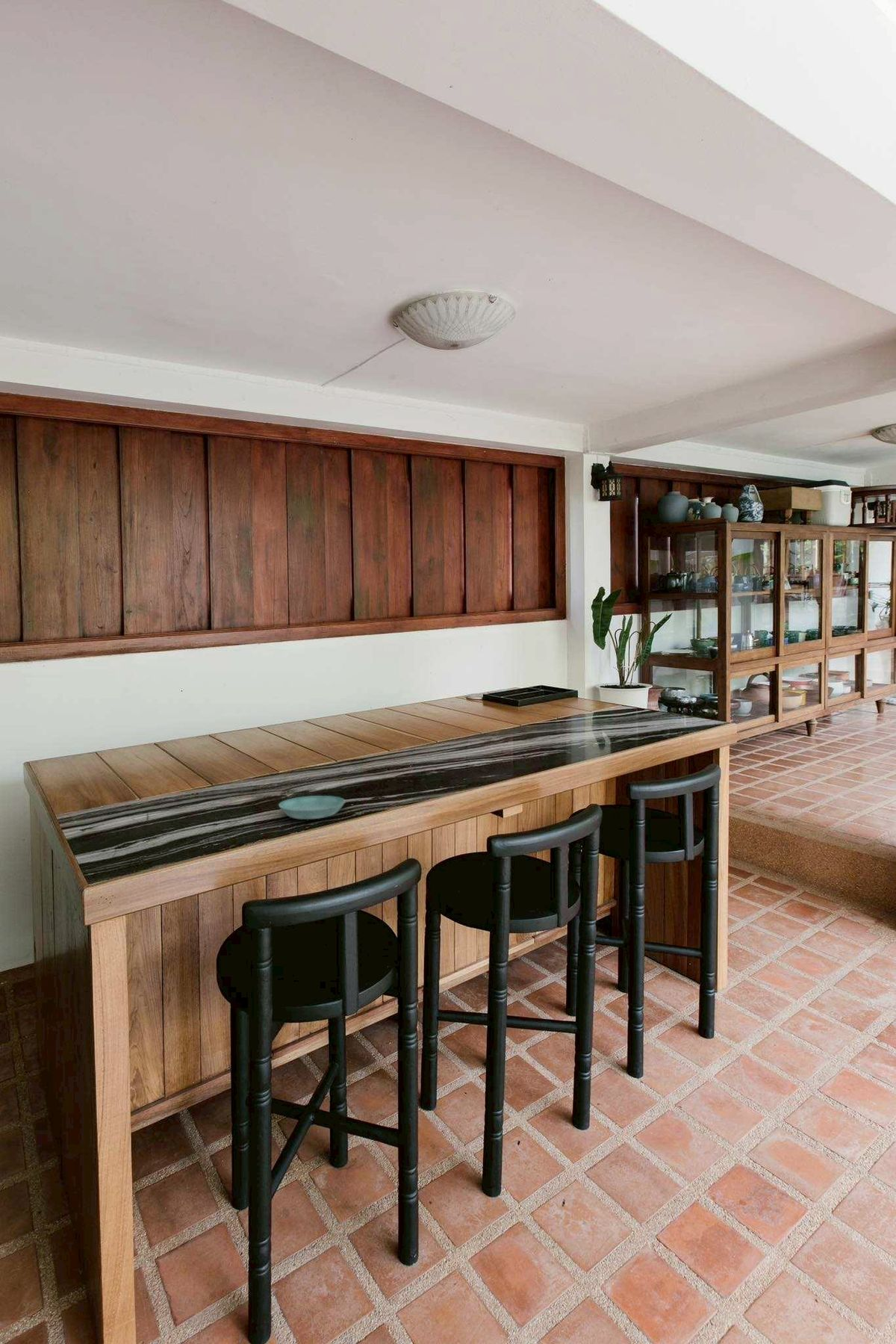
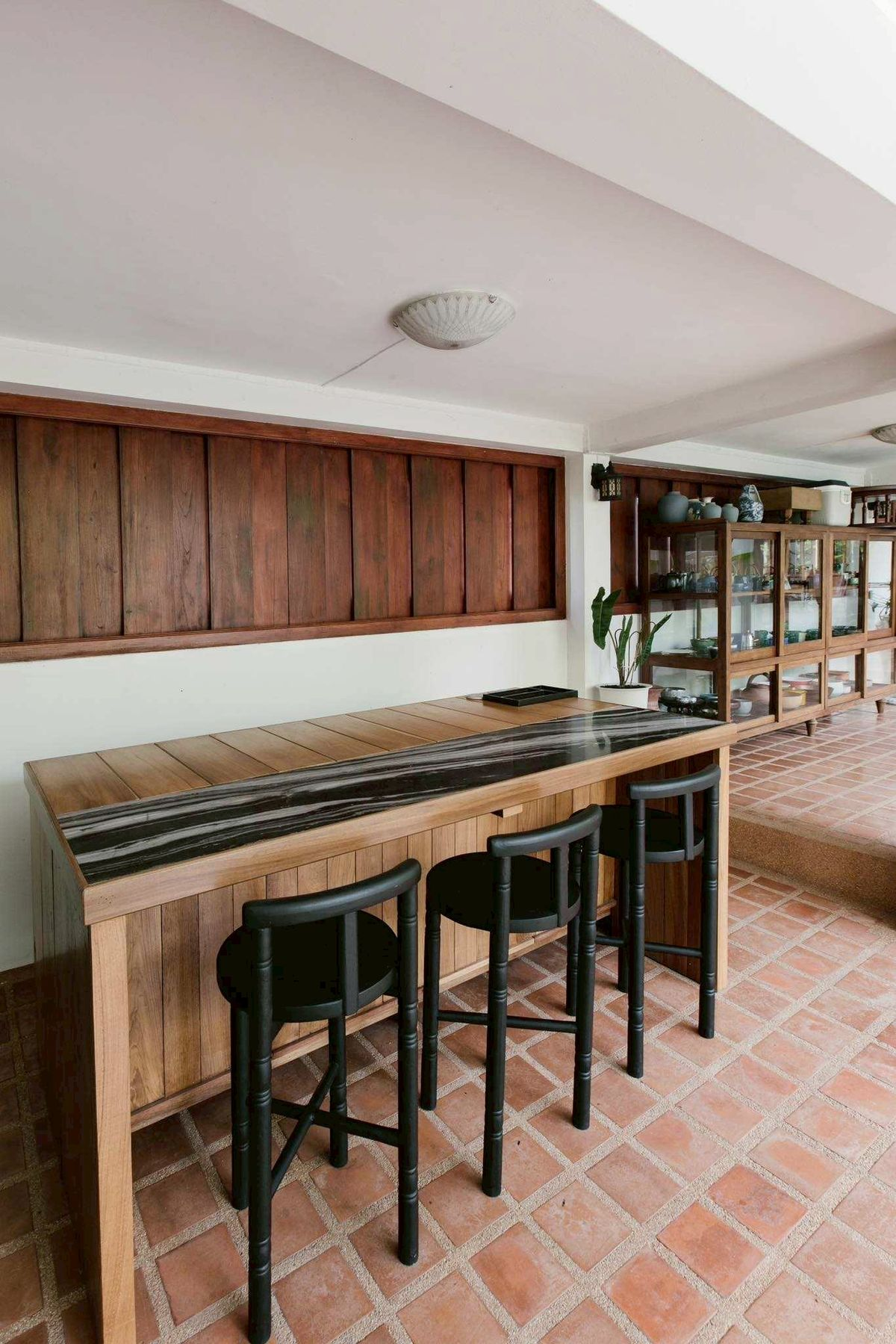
- saucer (312, 808)
